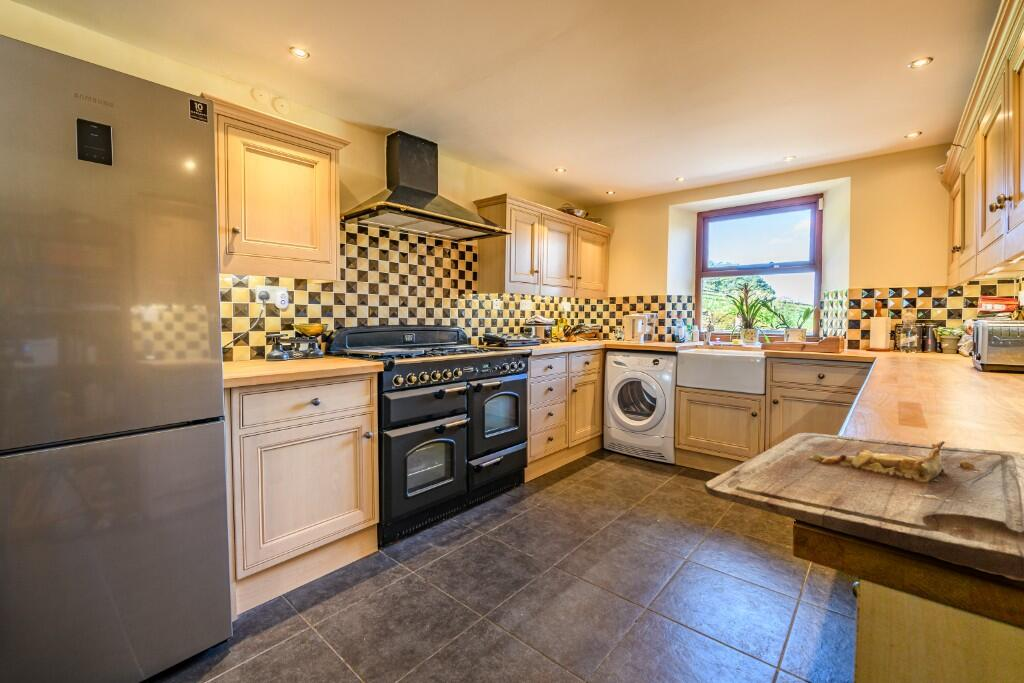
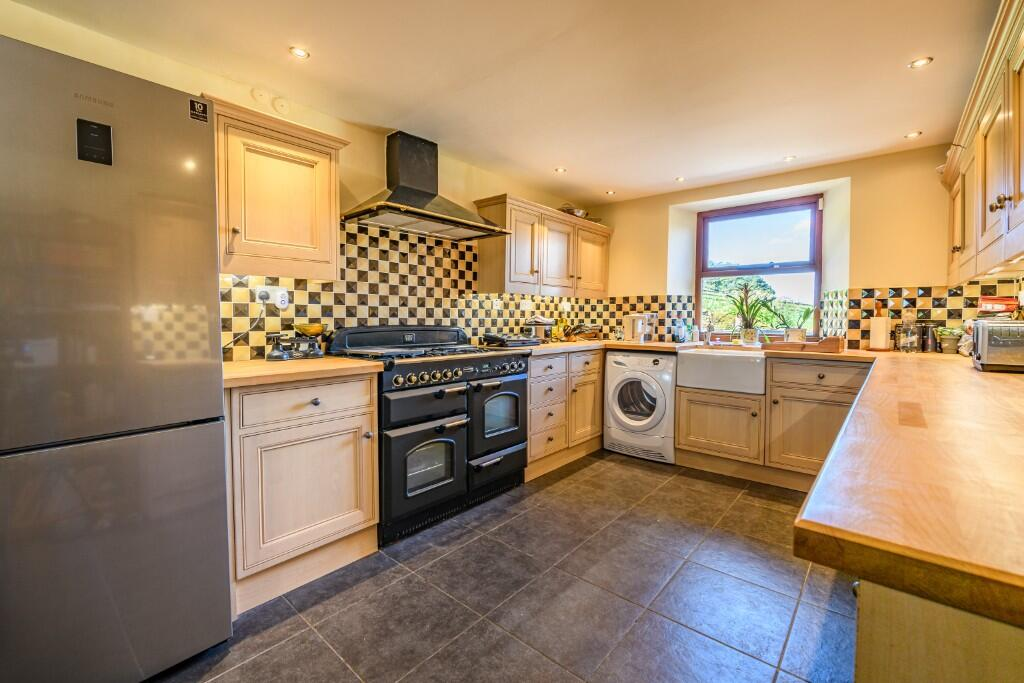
- cutting board (877, 459)
